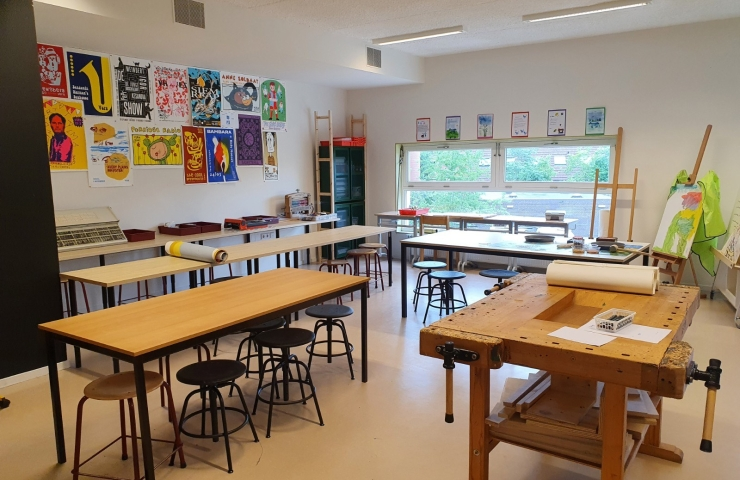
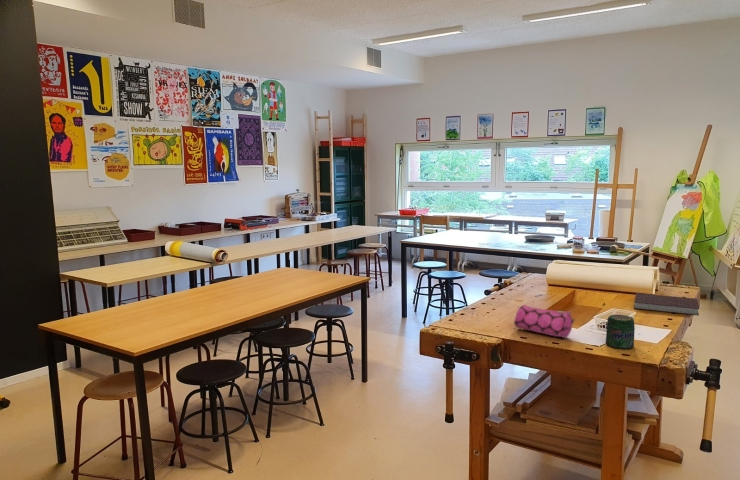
+ notebook (665, 303)
+ jar (620, 331)
+ pencil case (542, 320)
